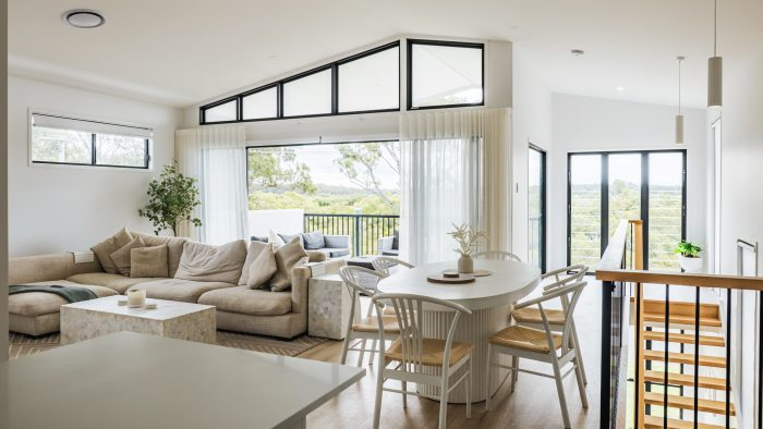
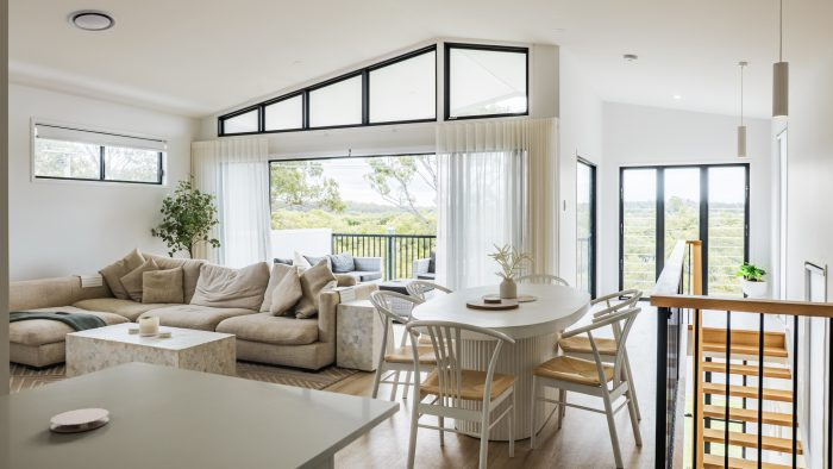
+ coaster (80, 419)
